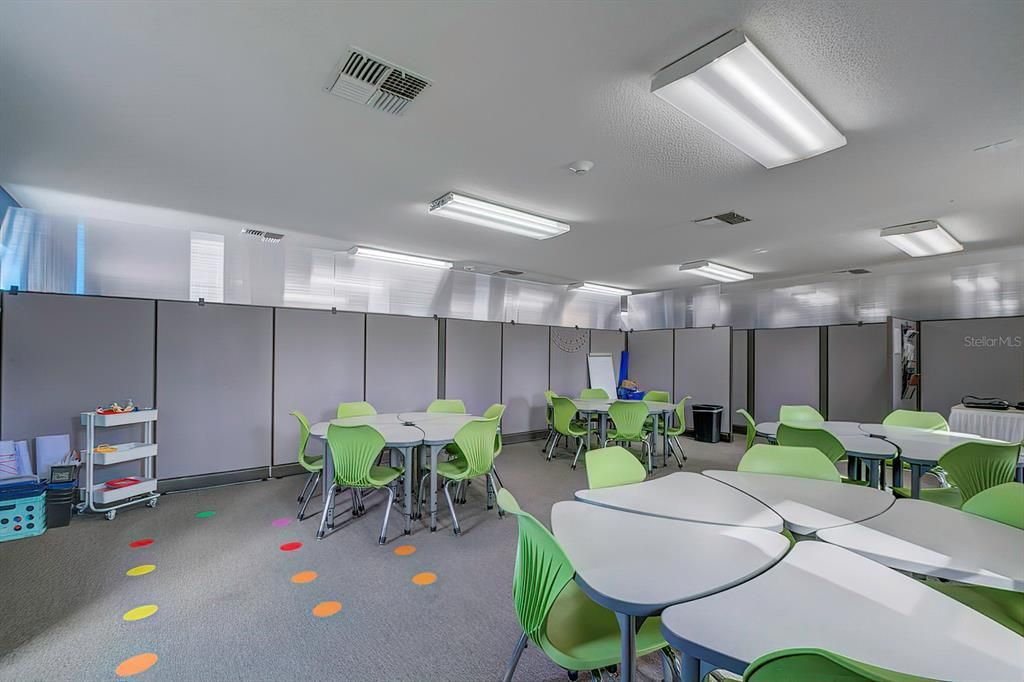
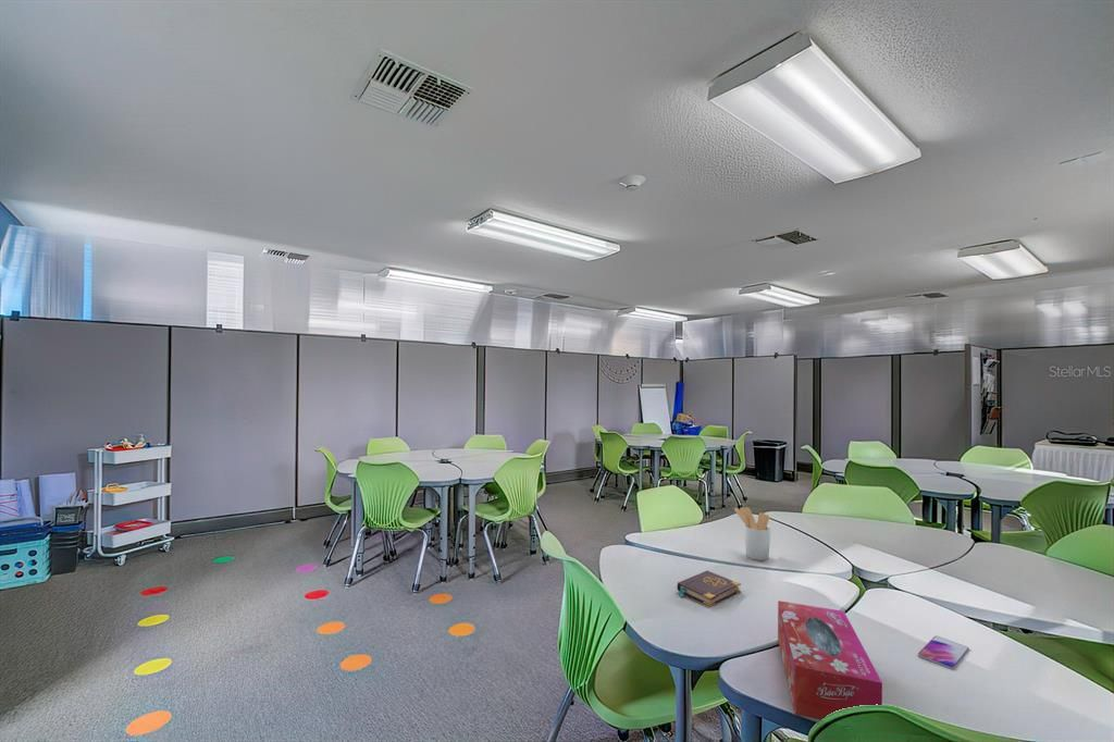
+ utensil holder (752, 531)
+ tissue box (821, 656)
+ smartphone (943, 652)
+ book (708, 586)
